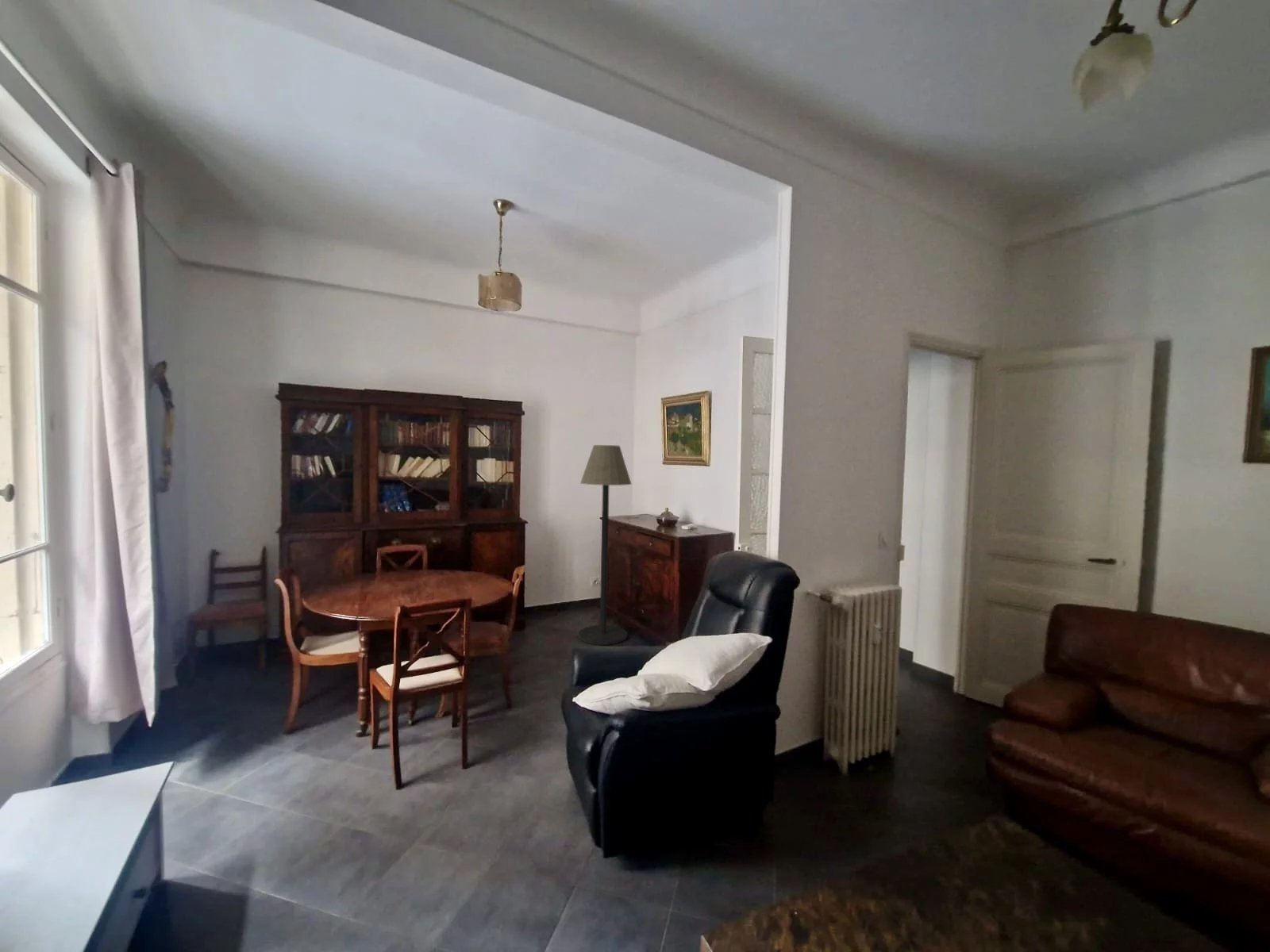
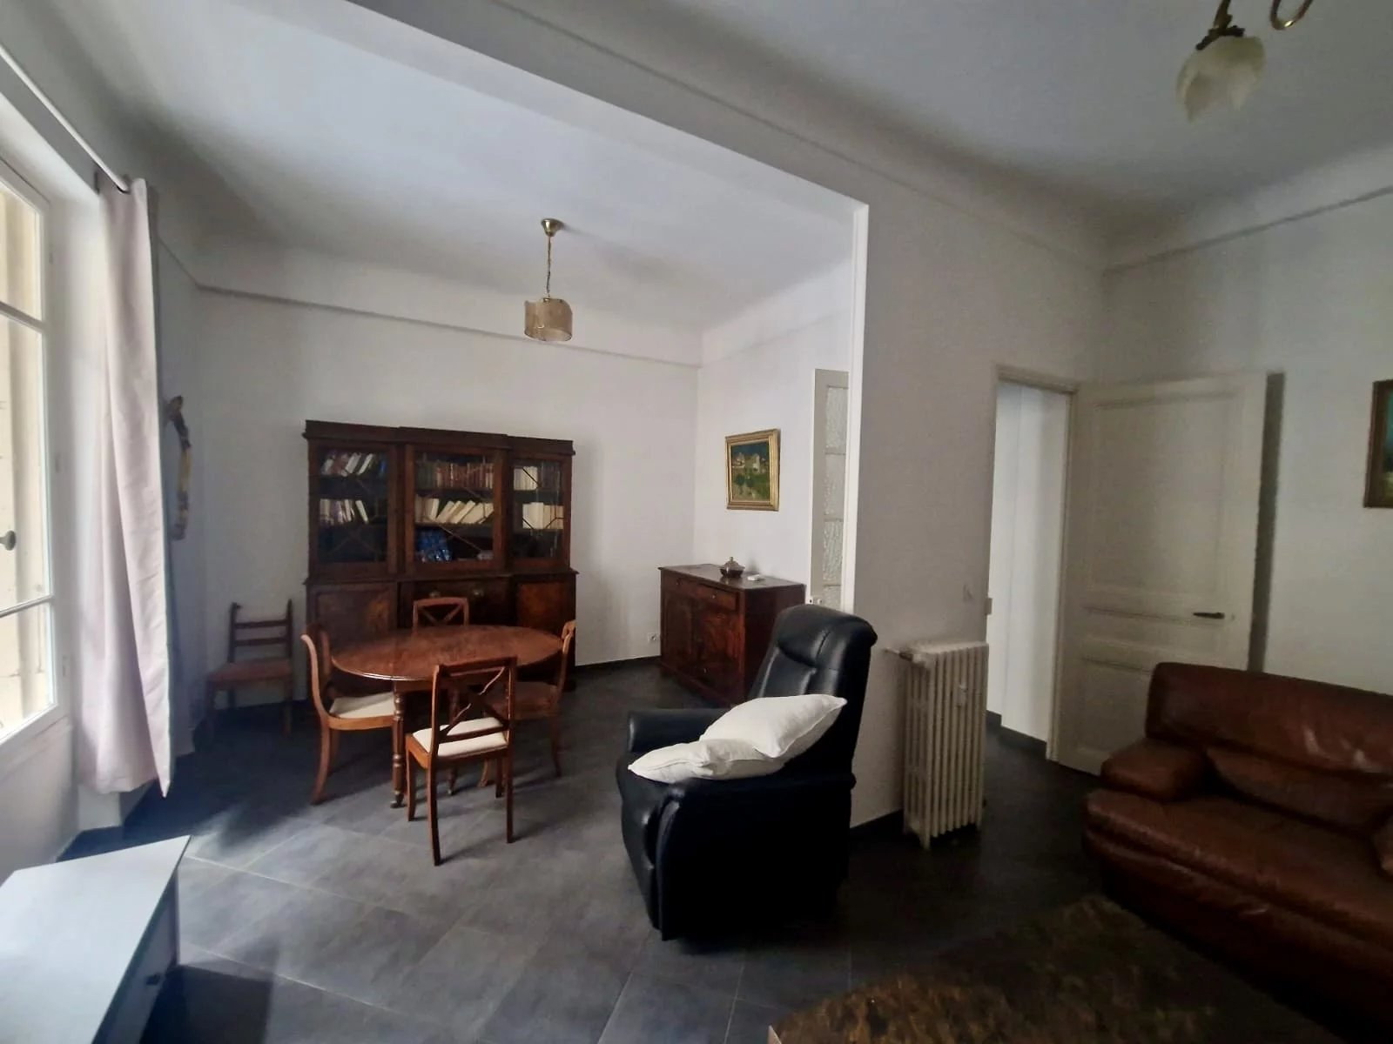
- floor lamp (604, 541)
